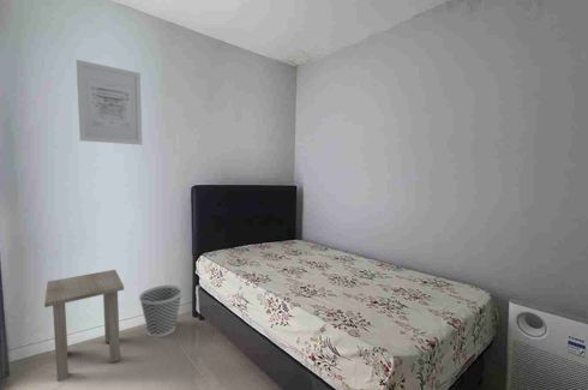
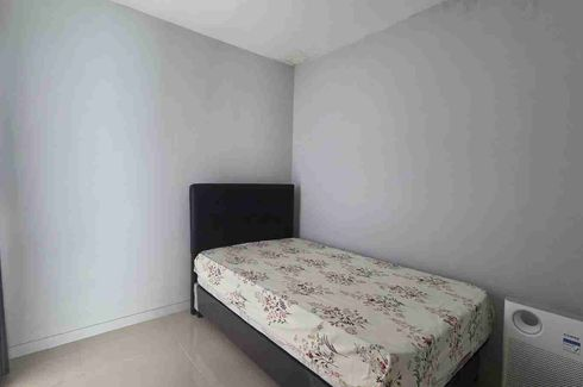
- side table (104, 320)
- wall art (110, 104)
- wastebasket (161, 311)
